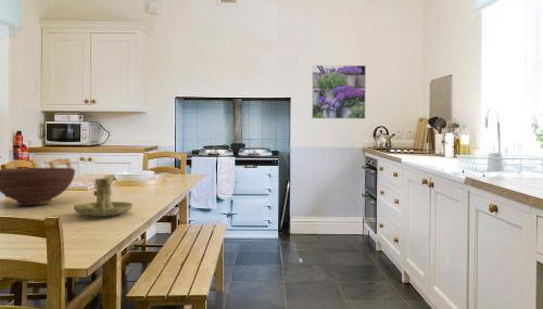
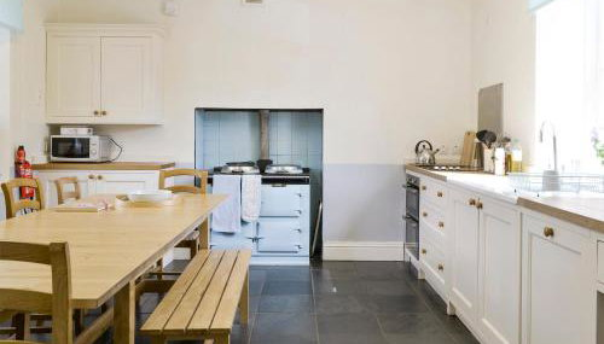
- fruit bowl (34, 186)
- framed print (338, 92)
- candle holder (103, 197)
